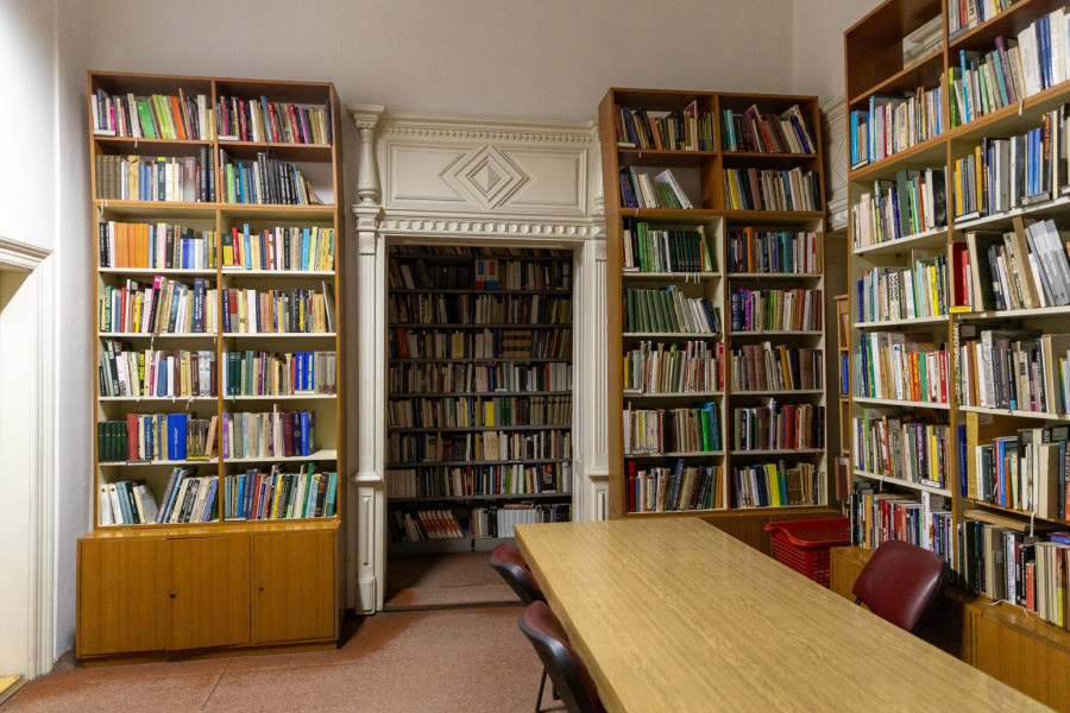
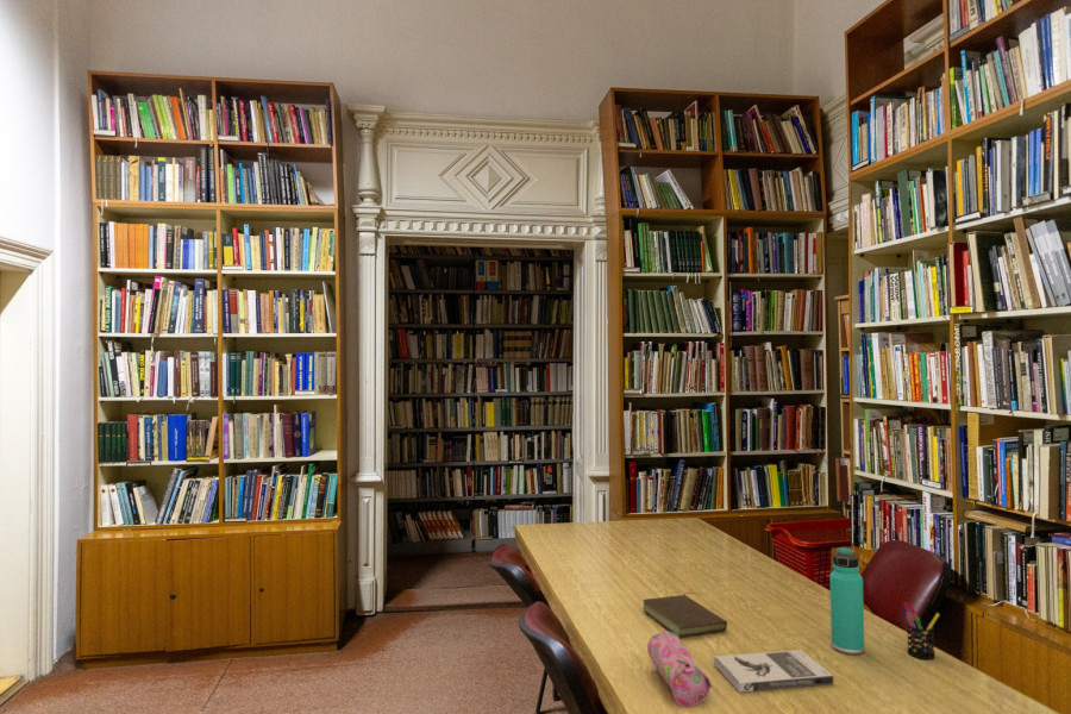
+ pen holder (917, 630)
+ thermos bottle (846, 597)
+ book (771, 669)
+ book (689, 613)
+ pencil case (677, 665)
